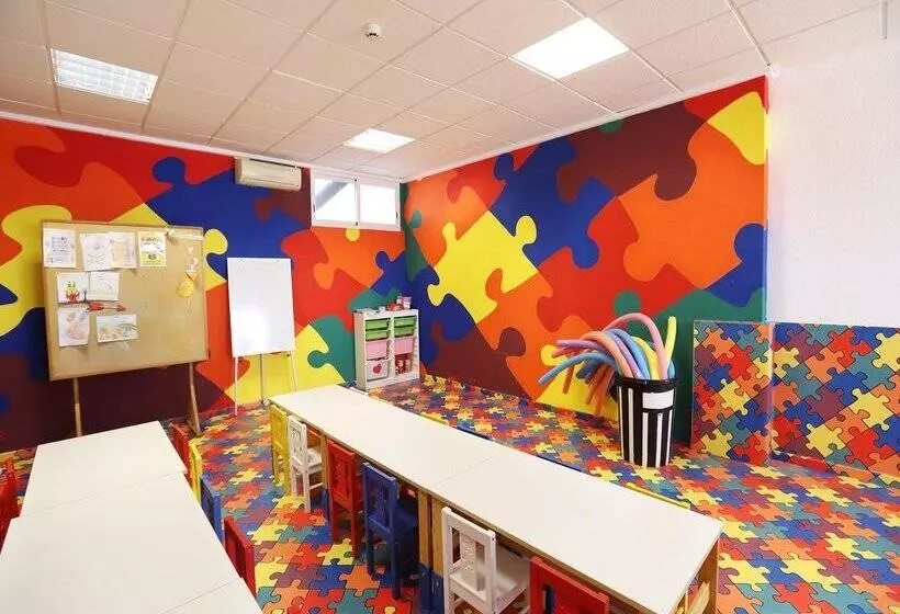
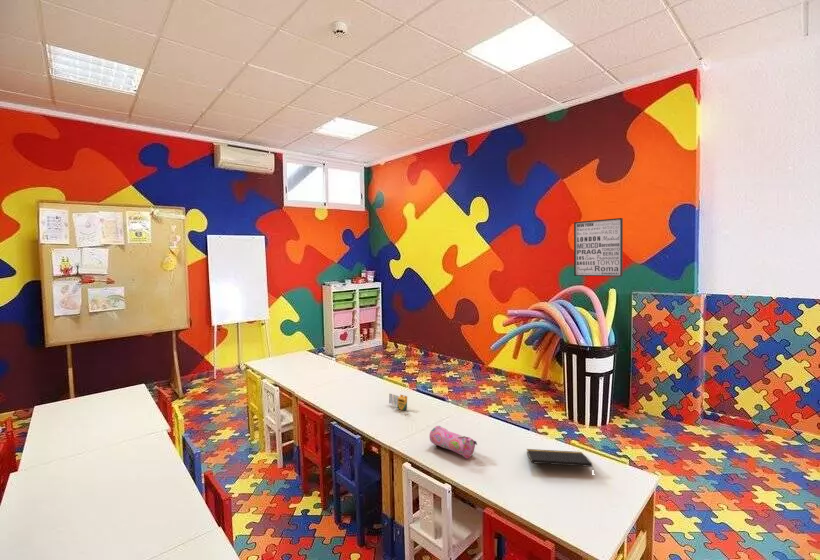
+ pencil case (452, 440)
+ notepad (557, 457)
+ crayon (398, 400)
+ wall art (597, 248)
